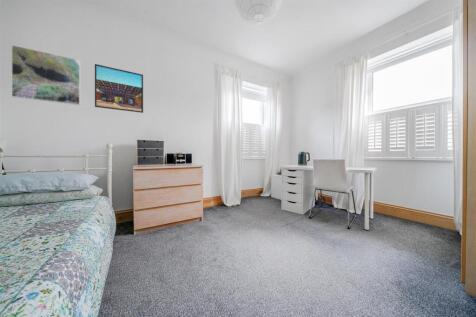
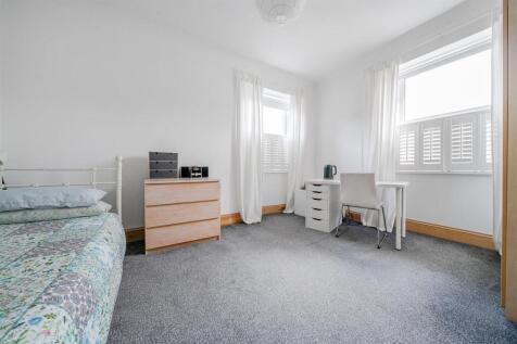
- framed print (48, 77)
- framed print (120, 89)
